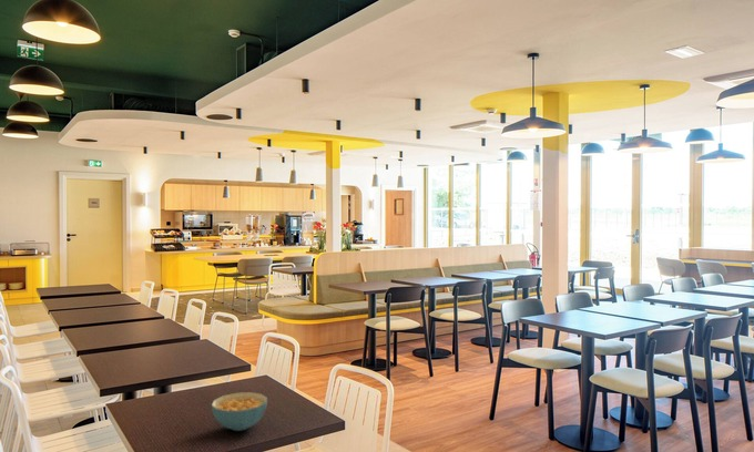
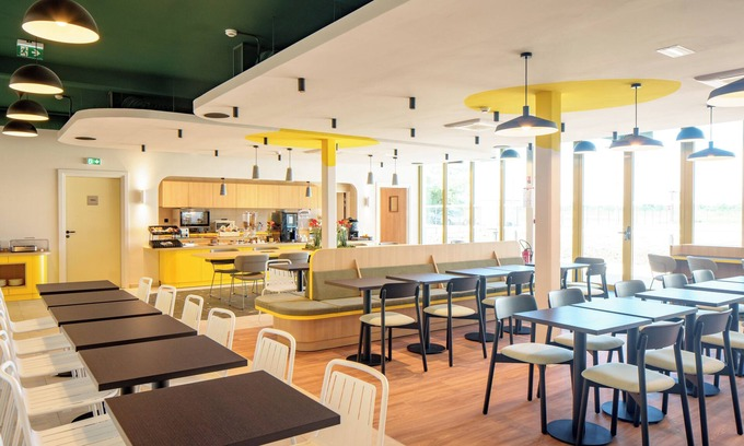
- cereal bowl (240, 414)
